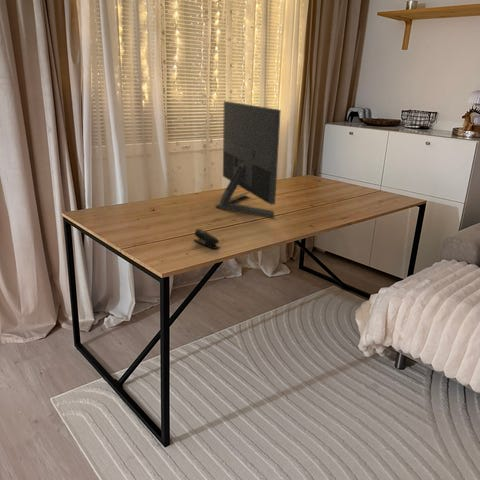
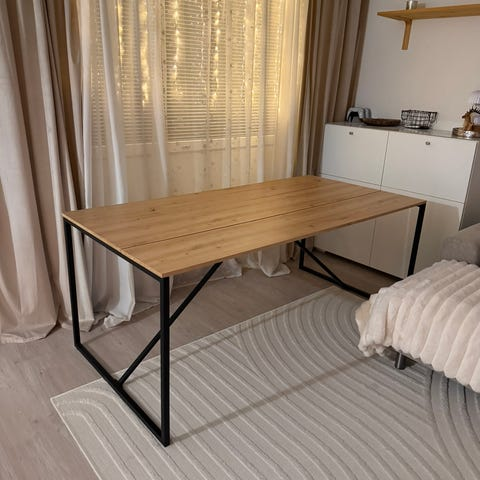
- stapler (206, 238)
- monitor (240, 157)
